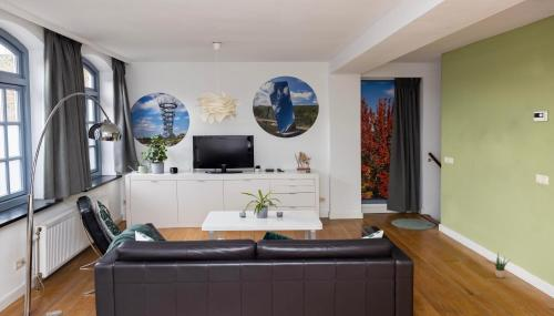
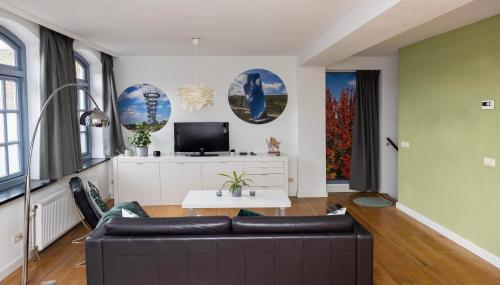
- potted plant (500, 265)
